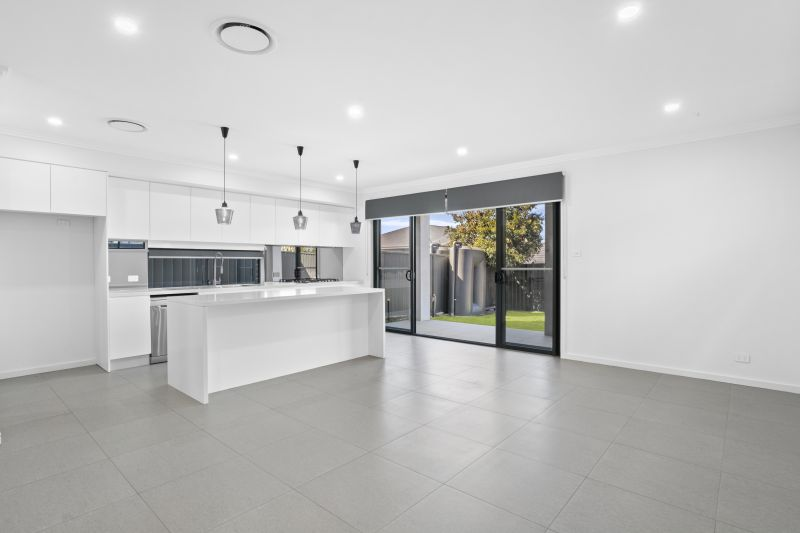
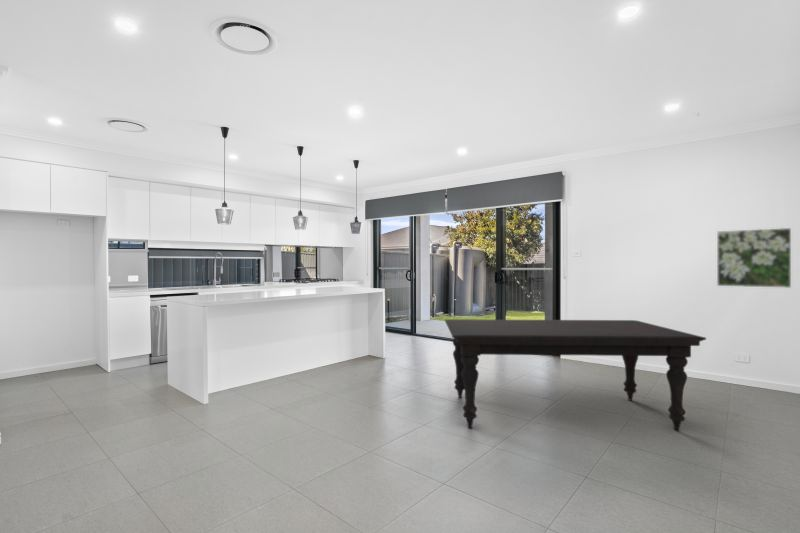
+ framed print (752, 258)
+ dining table (556, 354)
